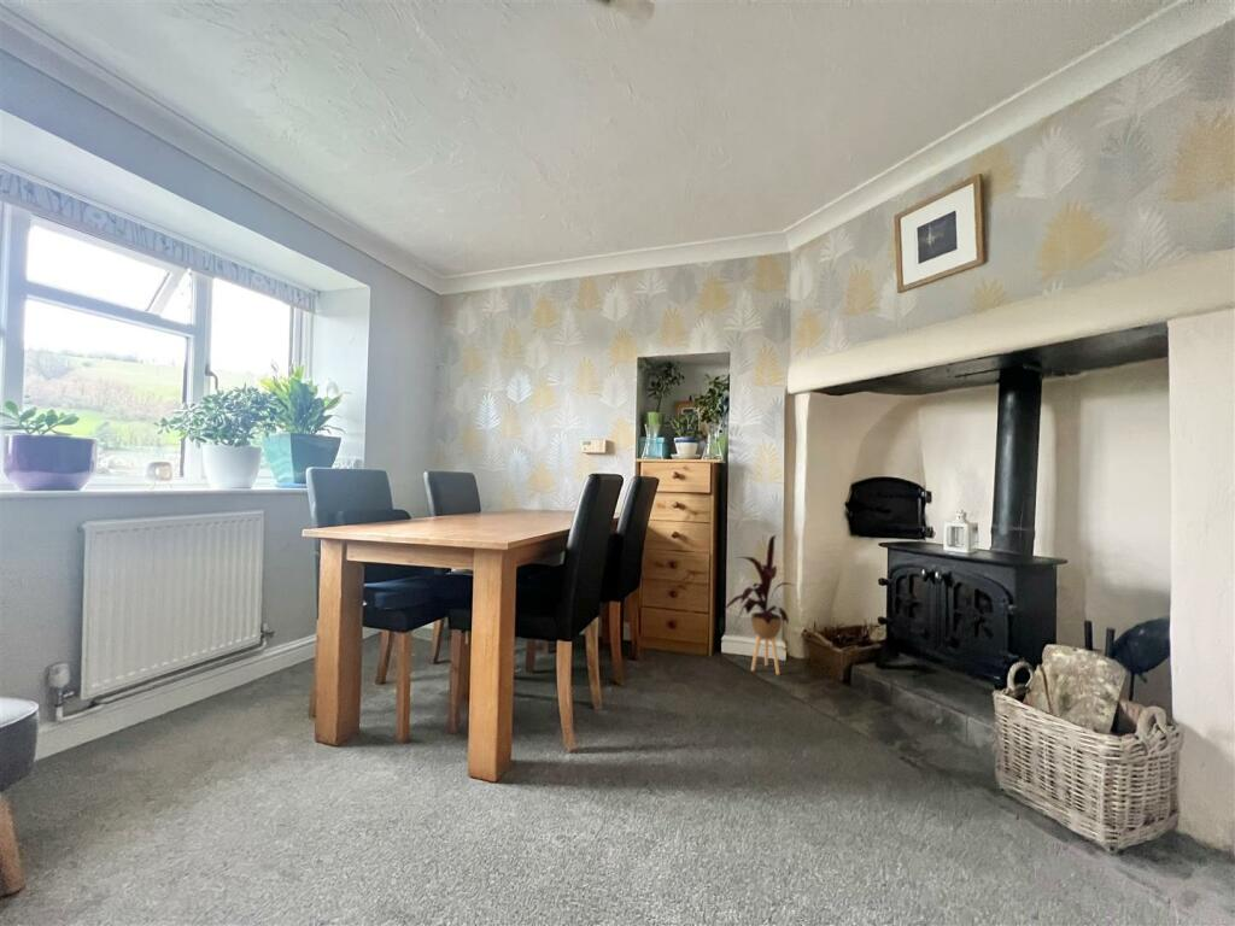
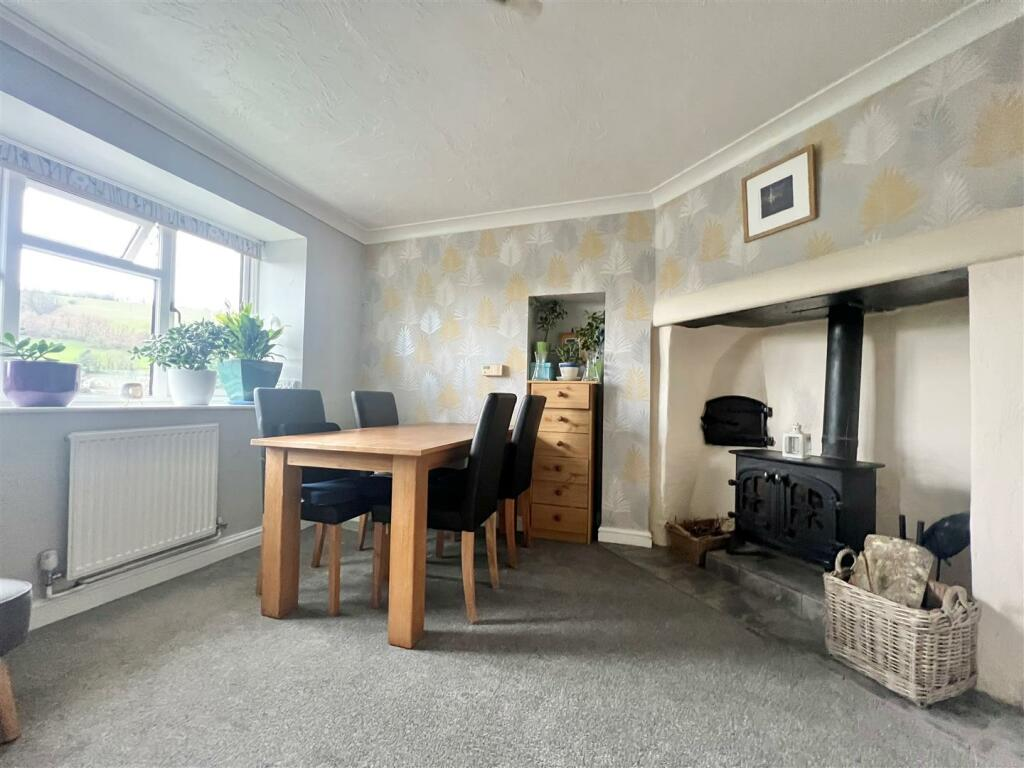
- house plant (759, 602)
